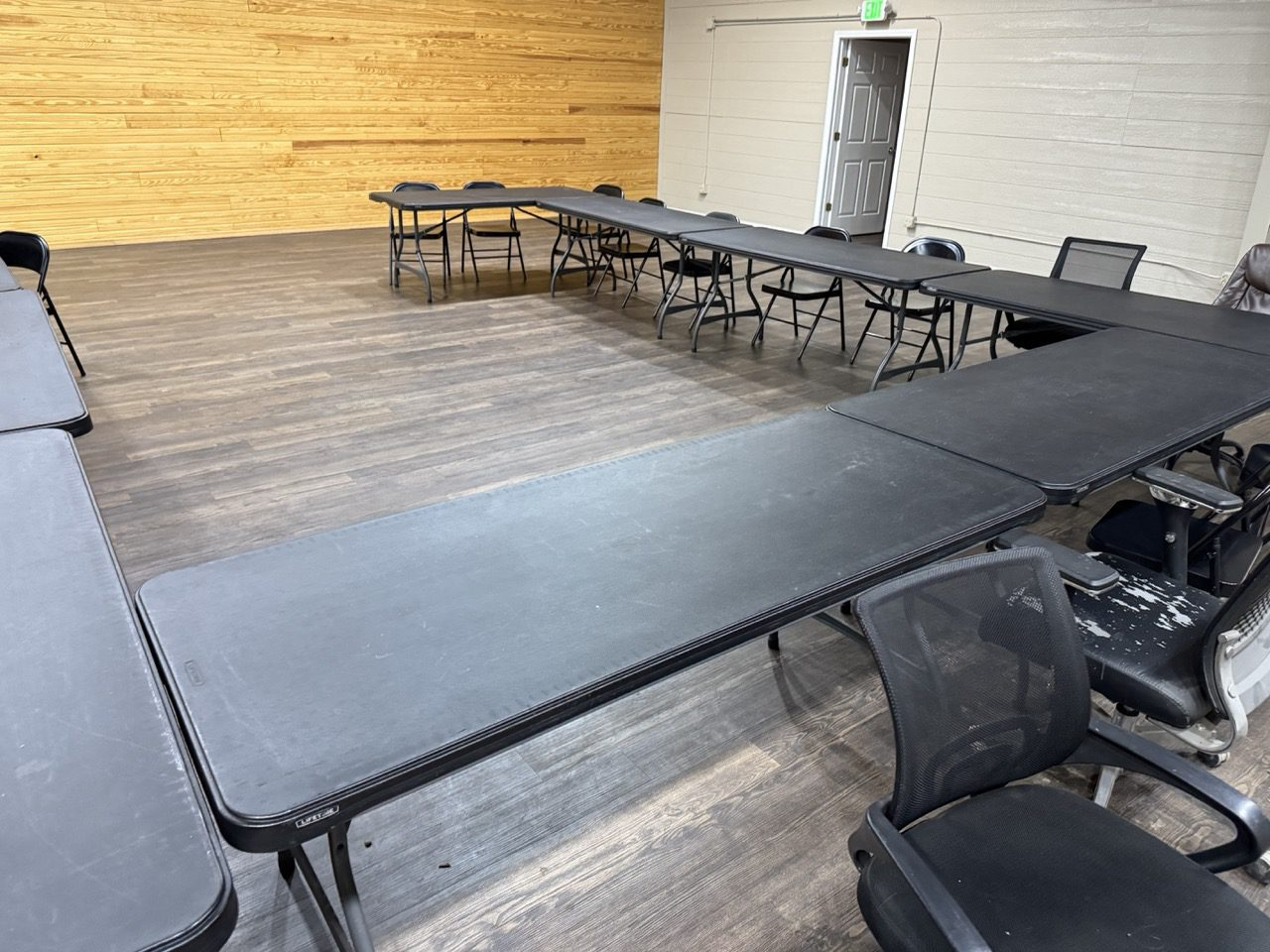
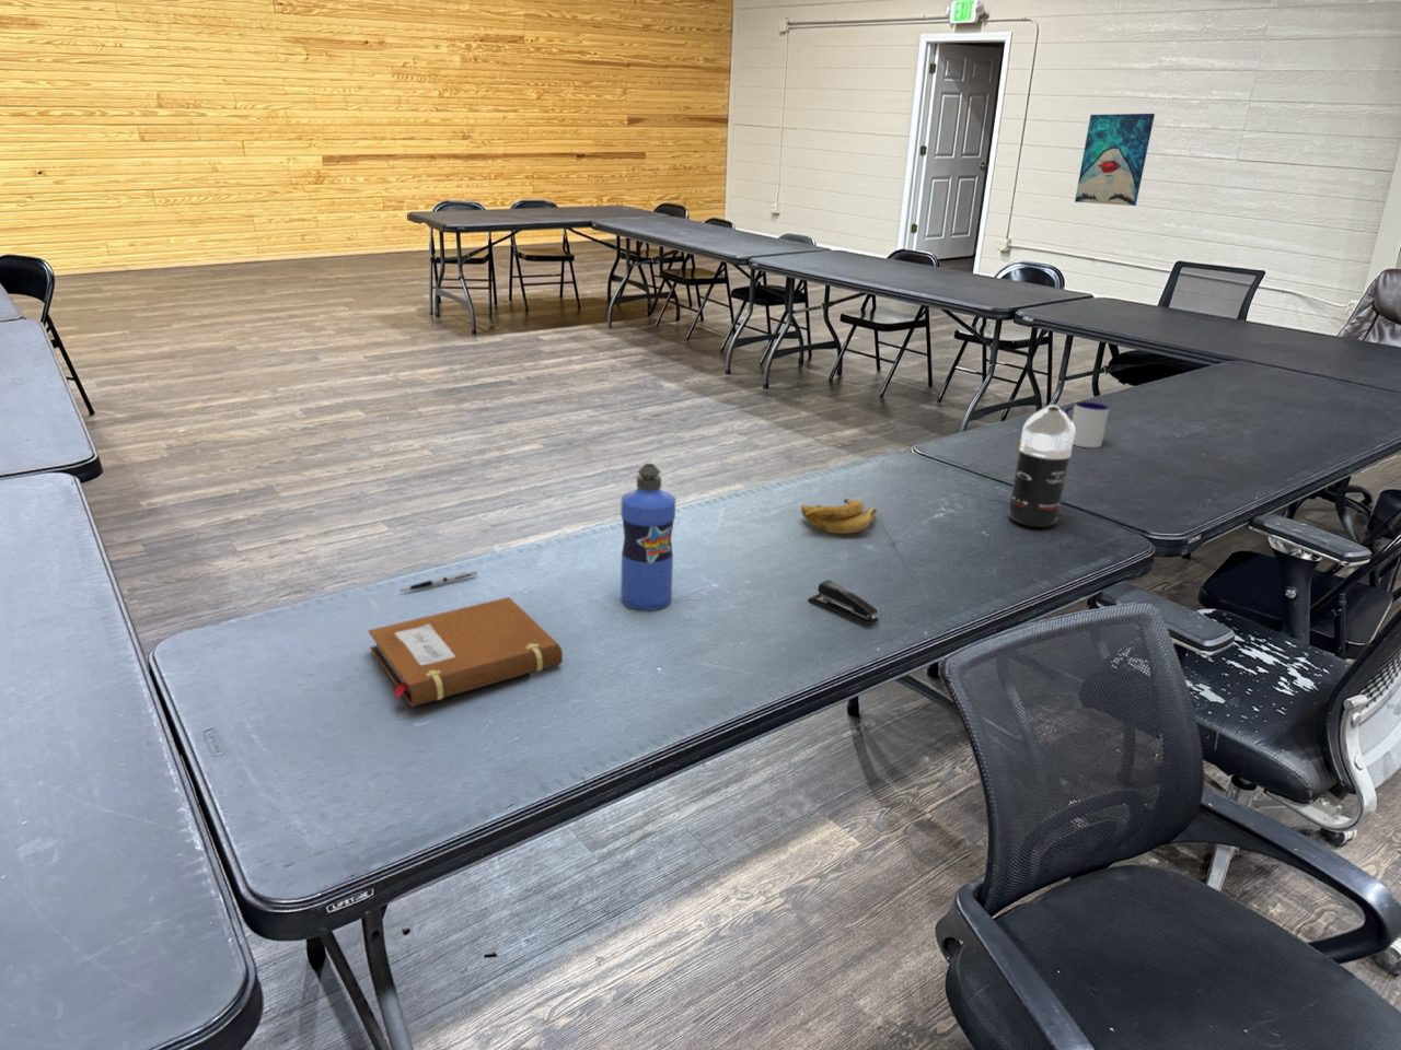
+ banana (838, 510)
+ spray bottle (1042, 463)
+ mug (1081, 422)
+ notebook (461, 649)
+ pen (439, 581)
+ stapler (844, 600)
+ wall art (1112, 160)
+ water bottle (646, 534)
